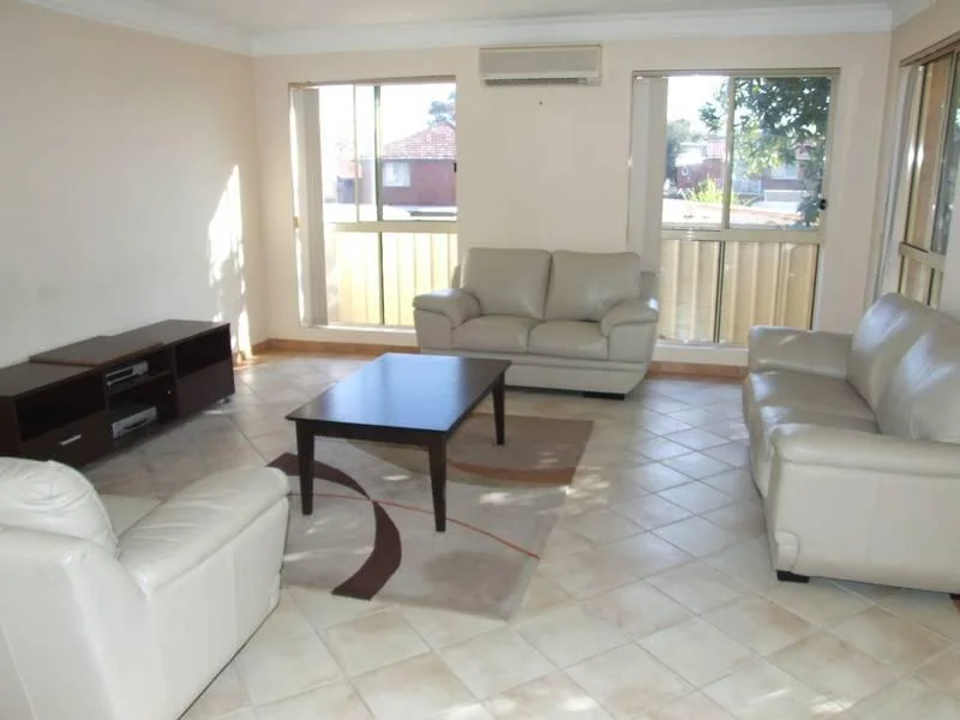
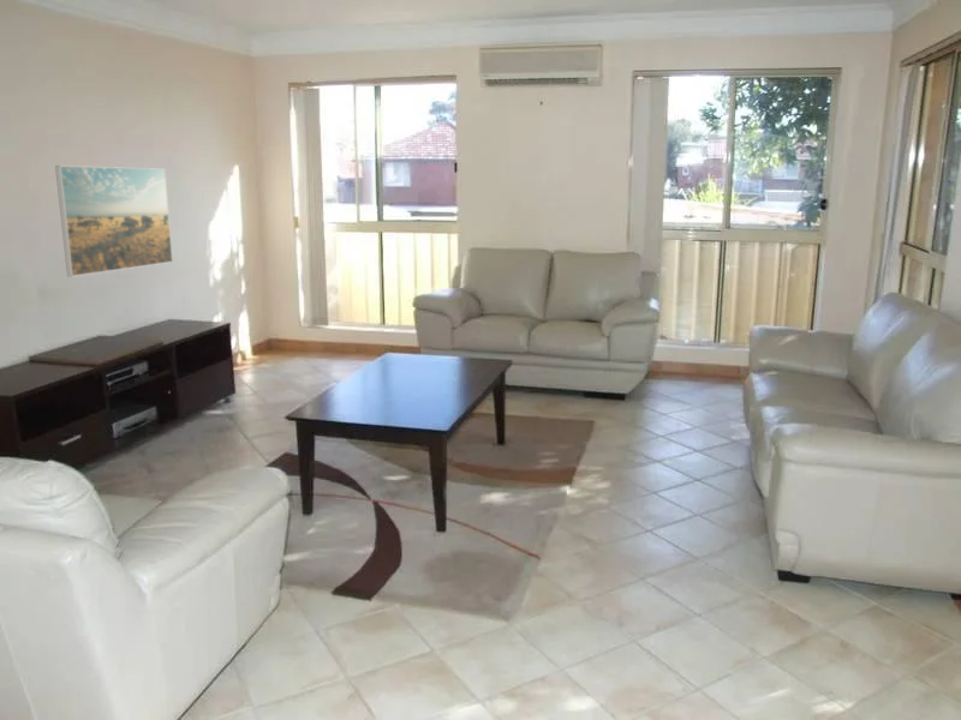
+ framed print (119, 218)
